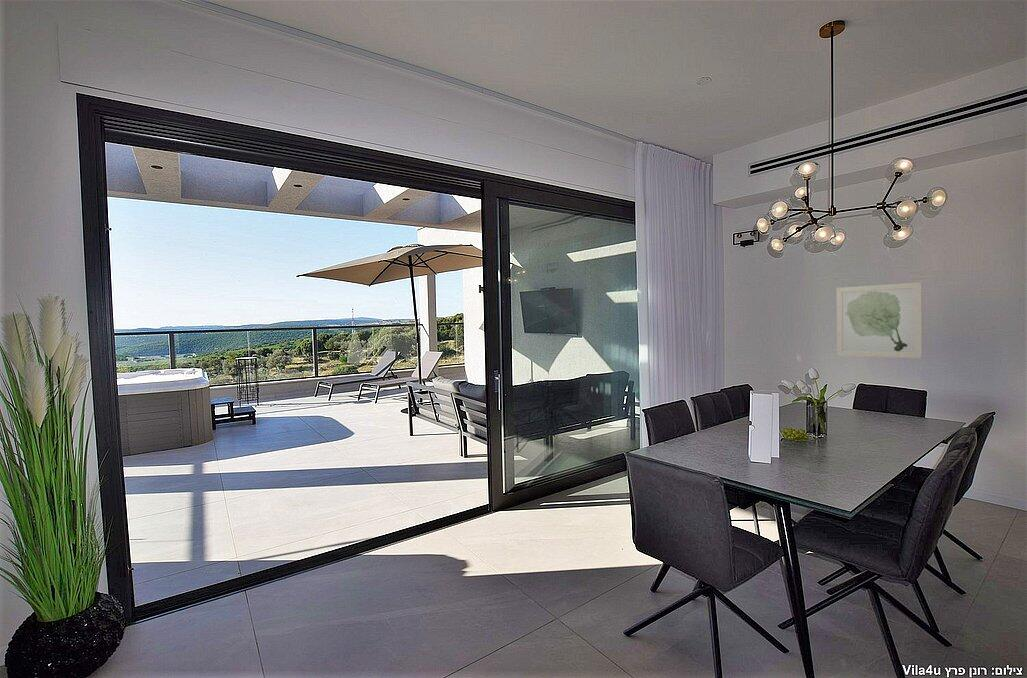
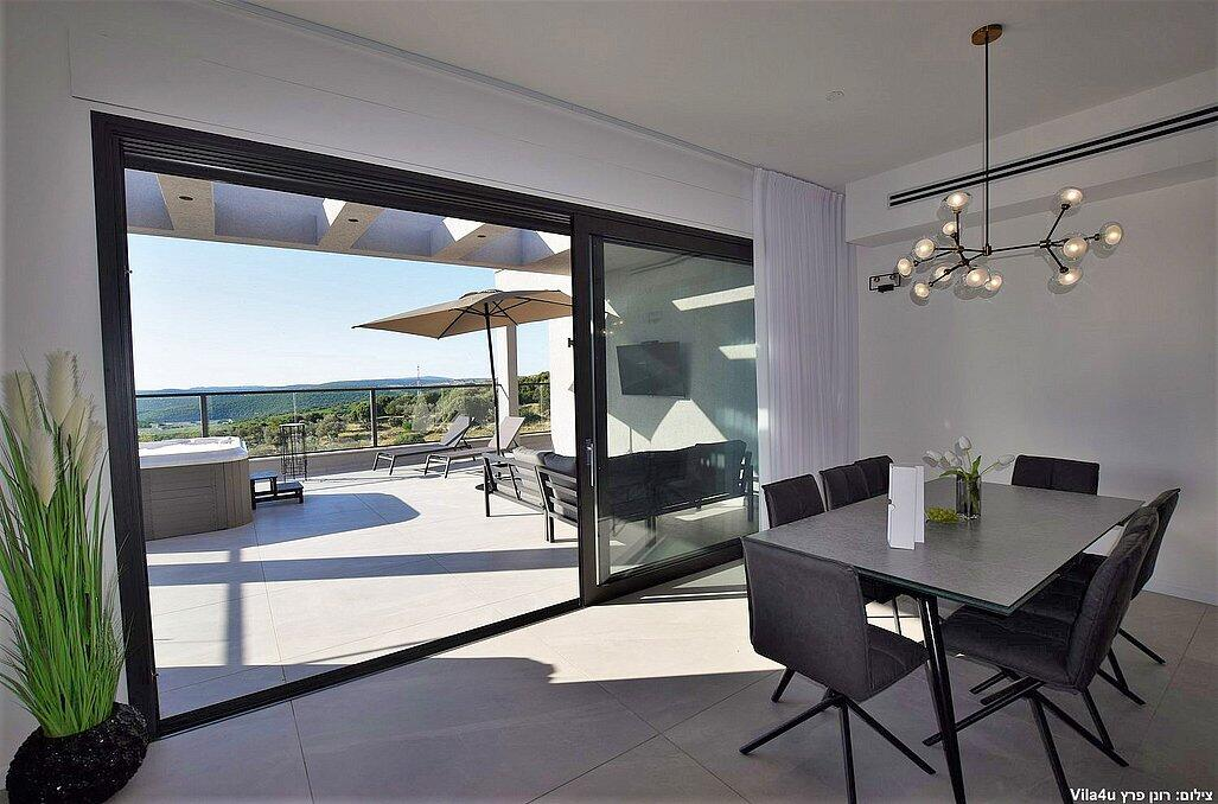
- wall art (877, 321)
